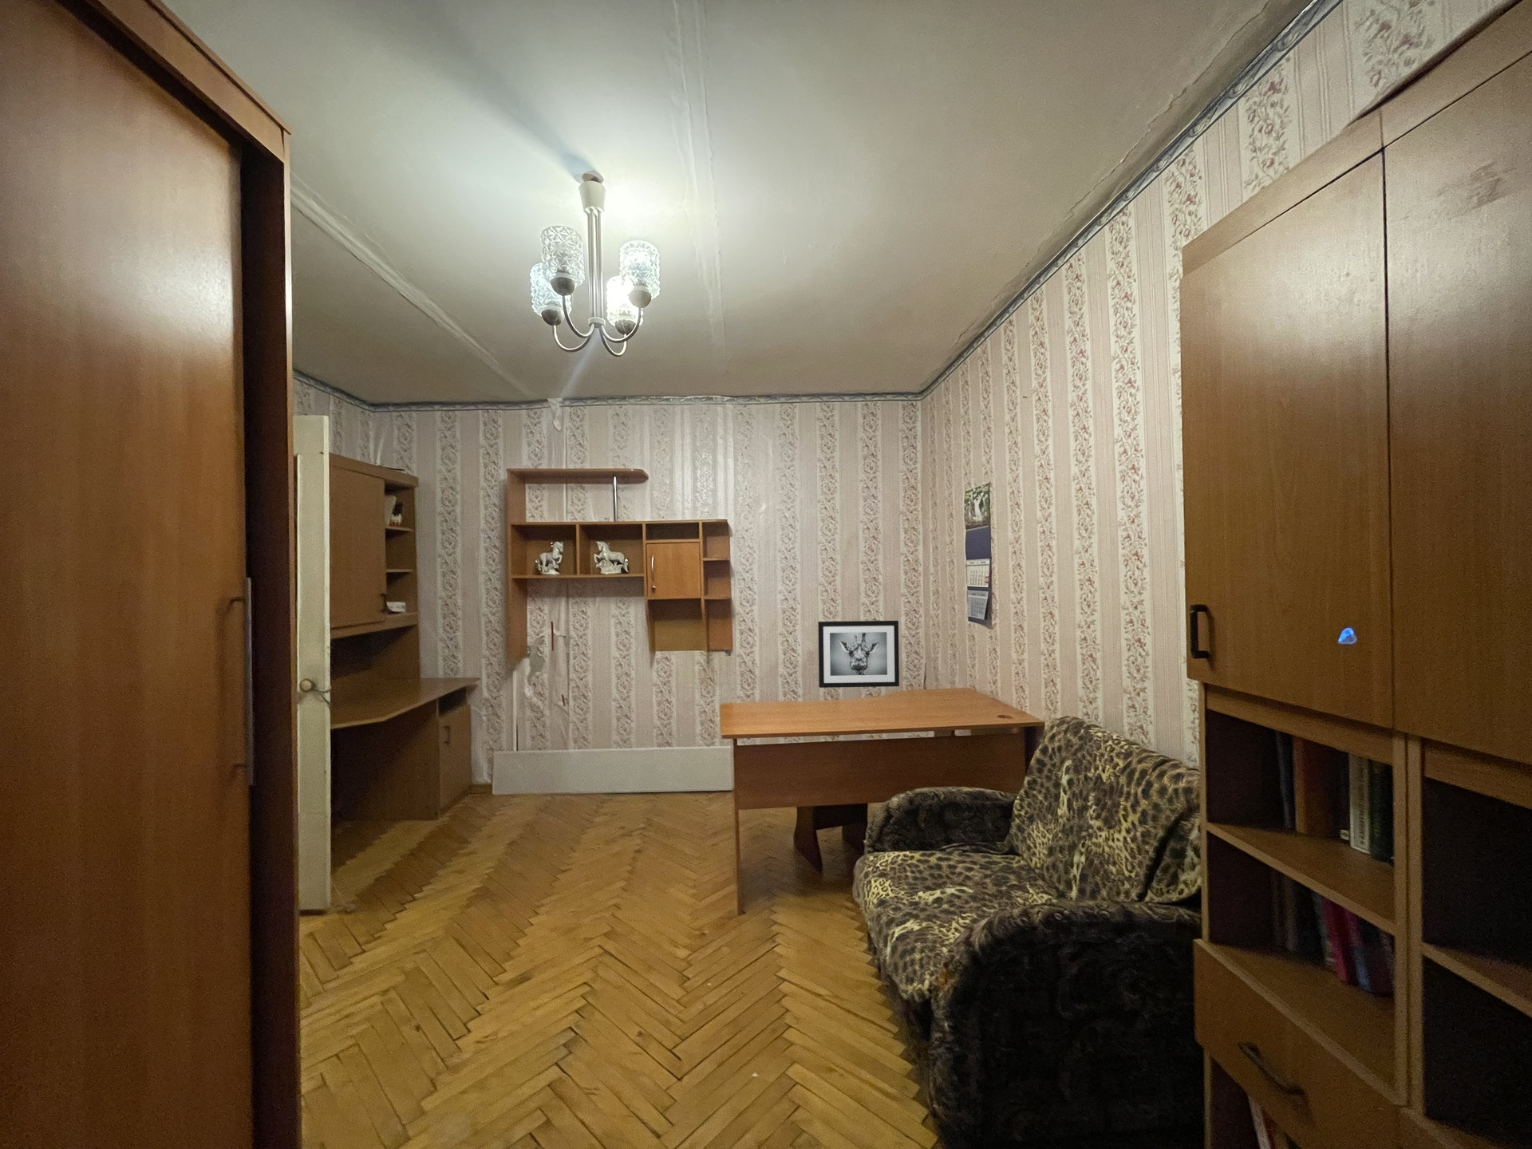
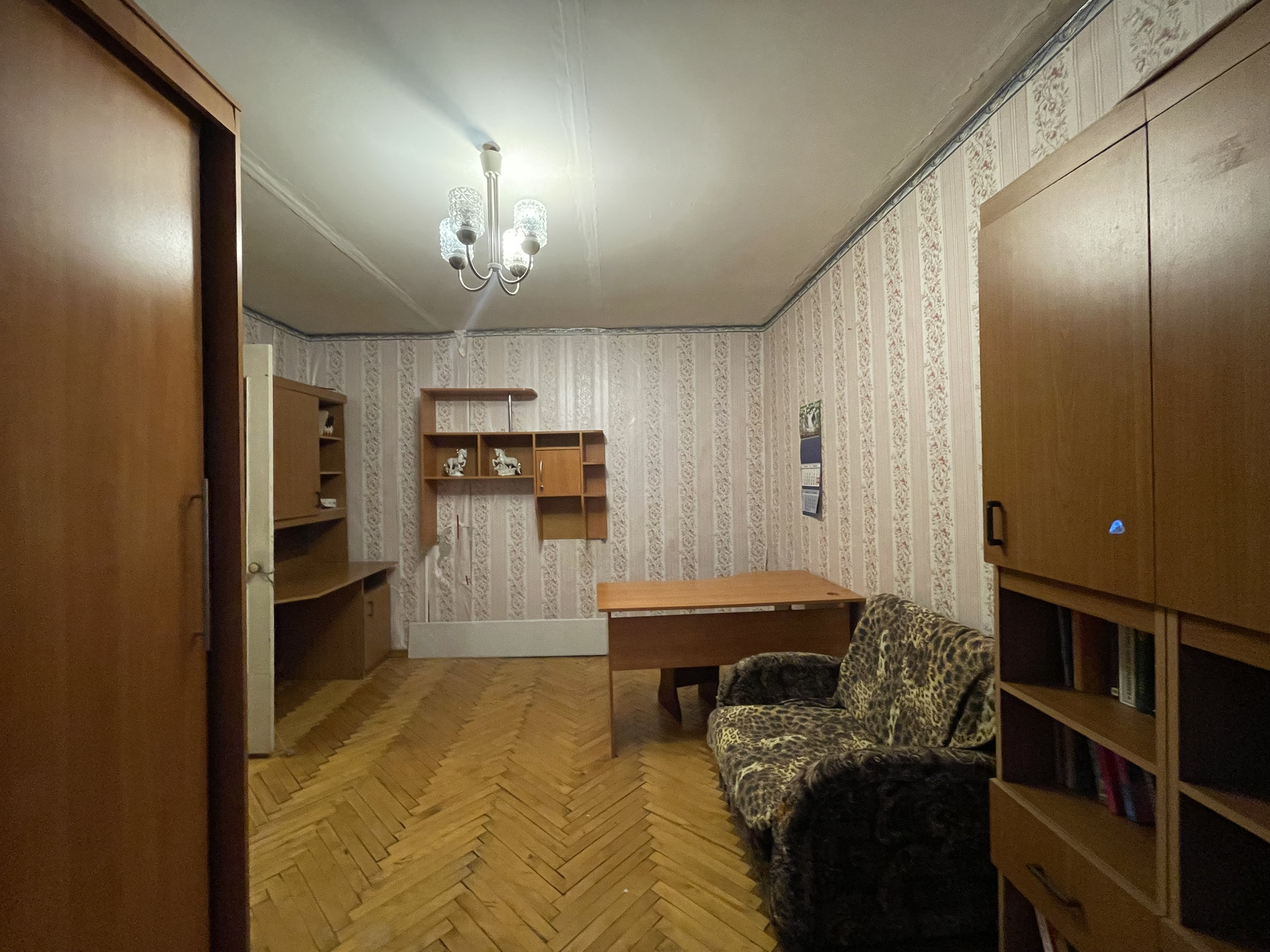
- wall art (859, 653)
